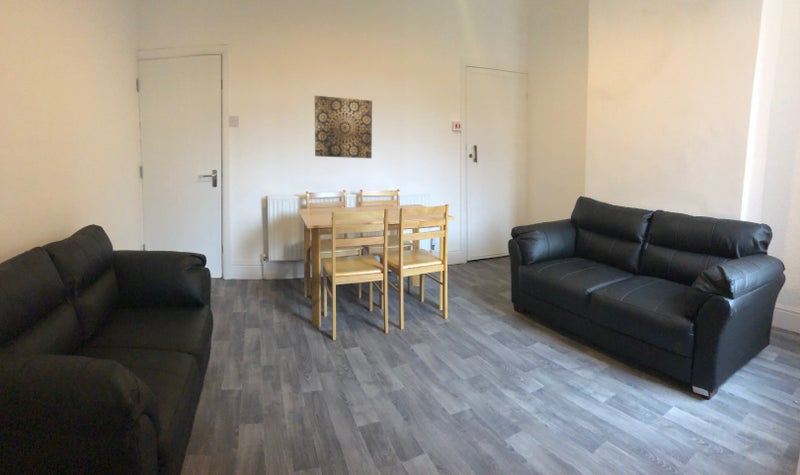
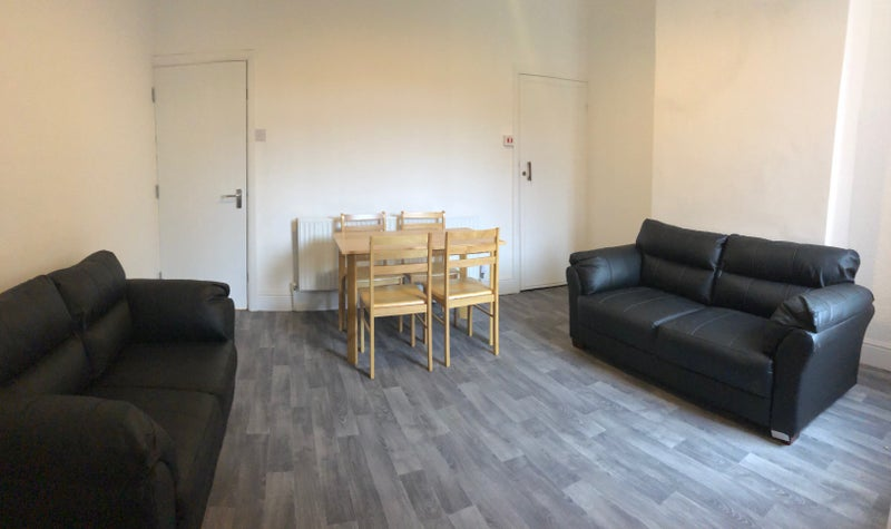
- wall art (343, 128)
